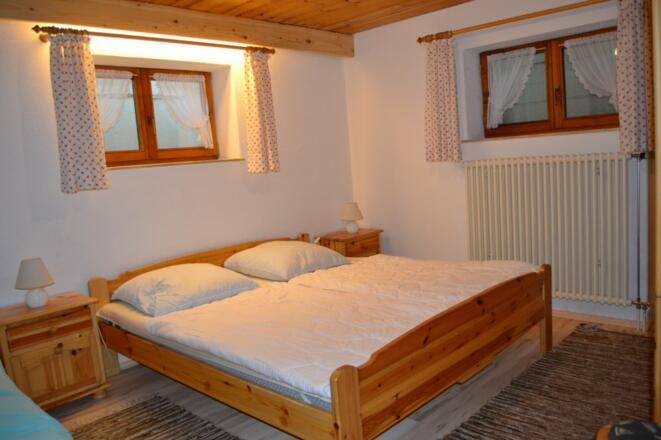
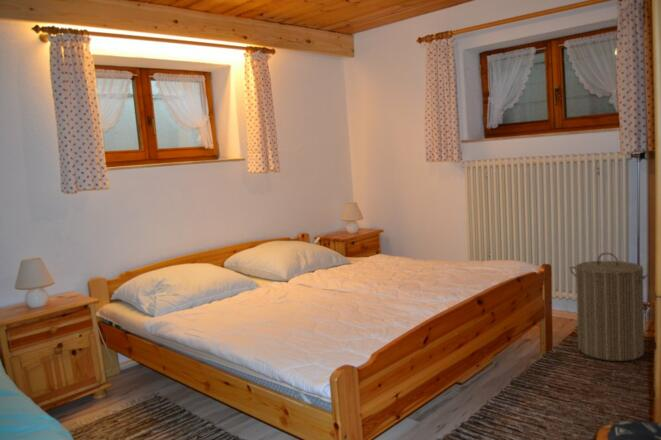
+ laundry hamper (609, 302)
